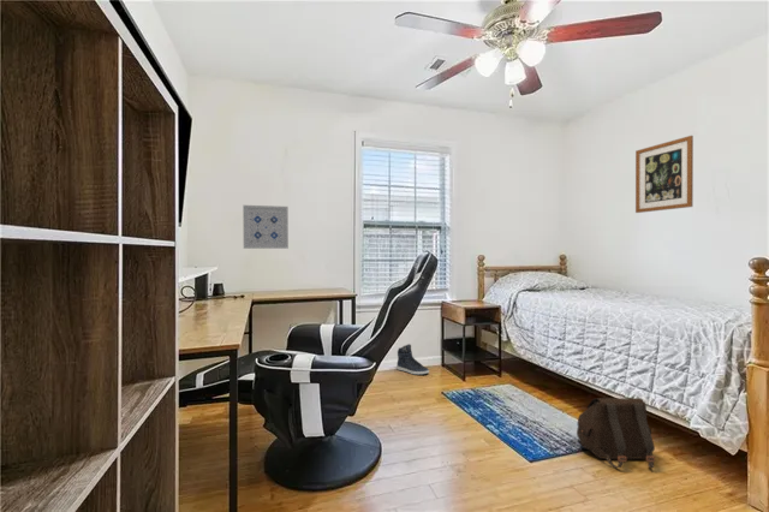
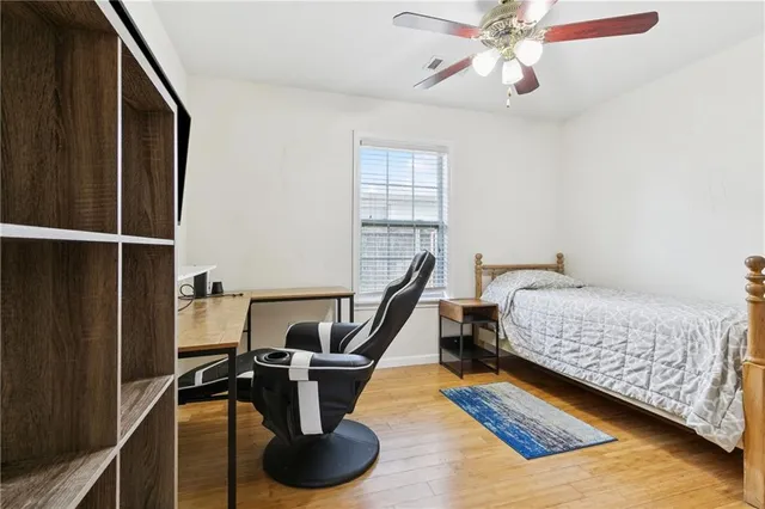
- satchel (616, 425)
- sneaker (412, 358)
- wall art (266, 227)
- wall art (662, 177)
